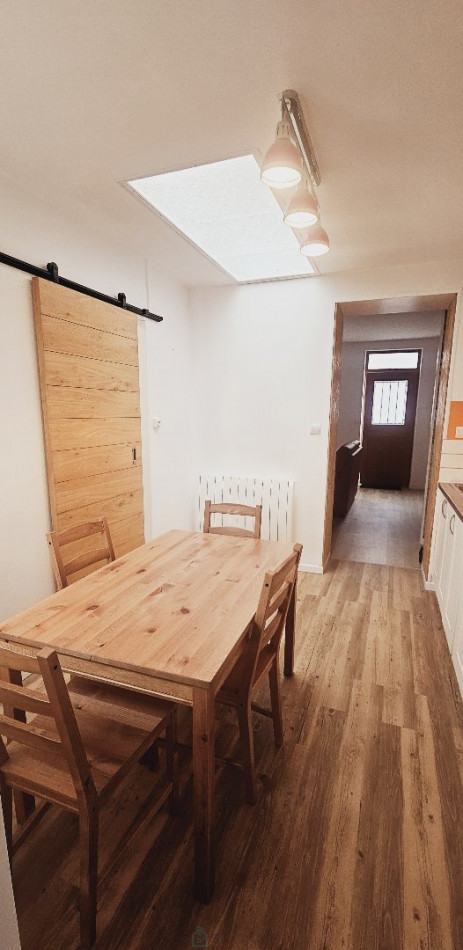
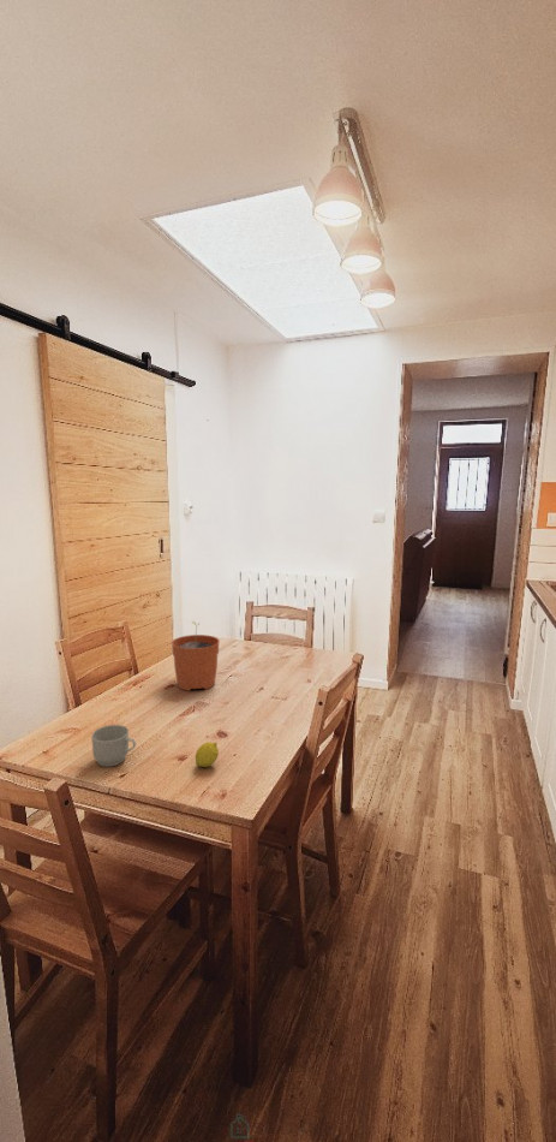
+ fruit (207, 754)
+ plant pot (196, 652)
+ mug (114, 747)
